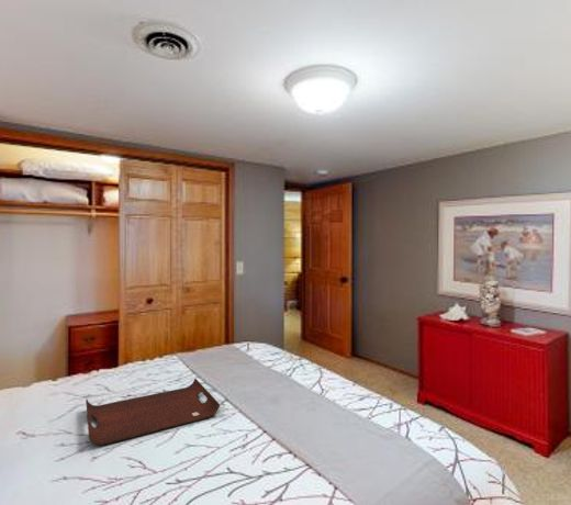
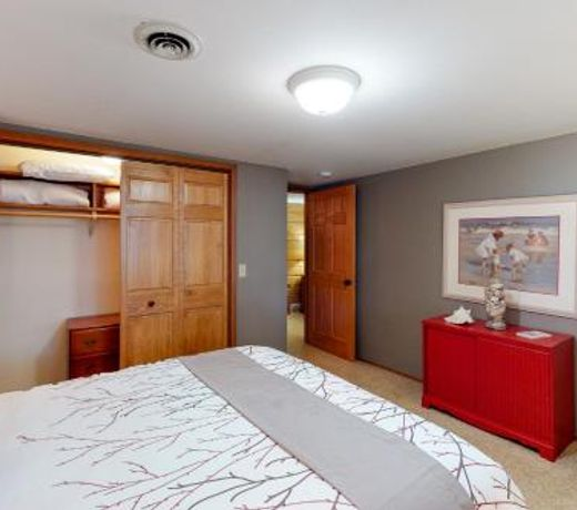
- serving tray (152, 406)
